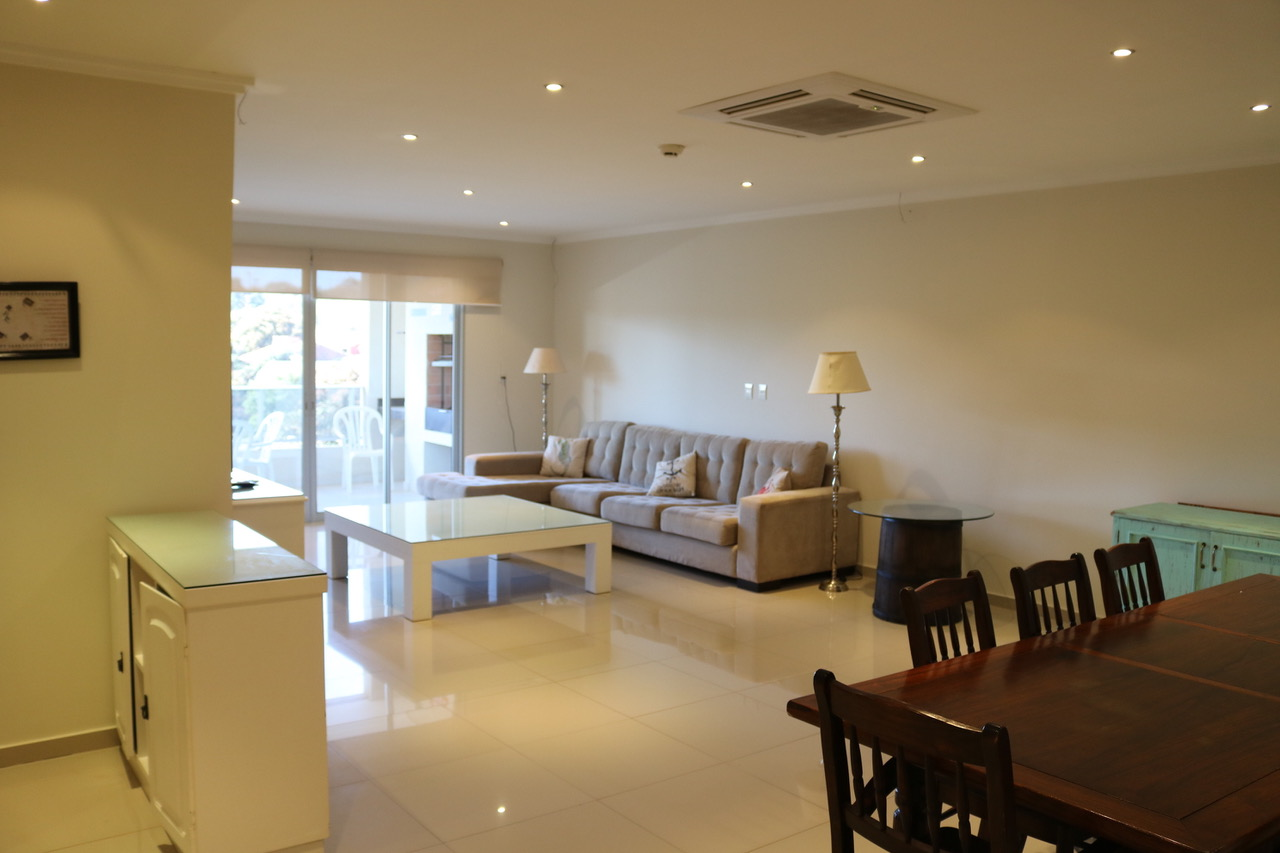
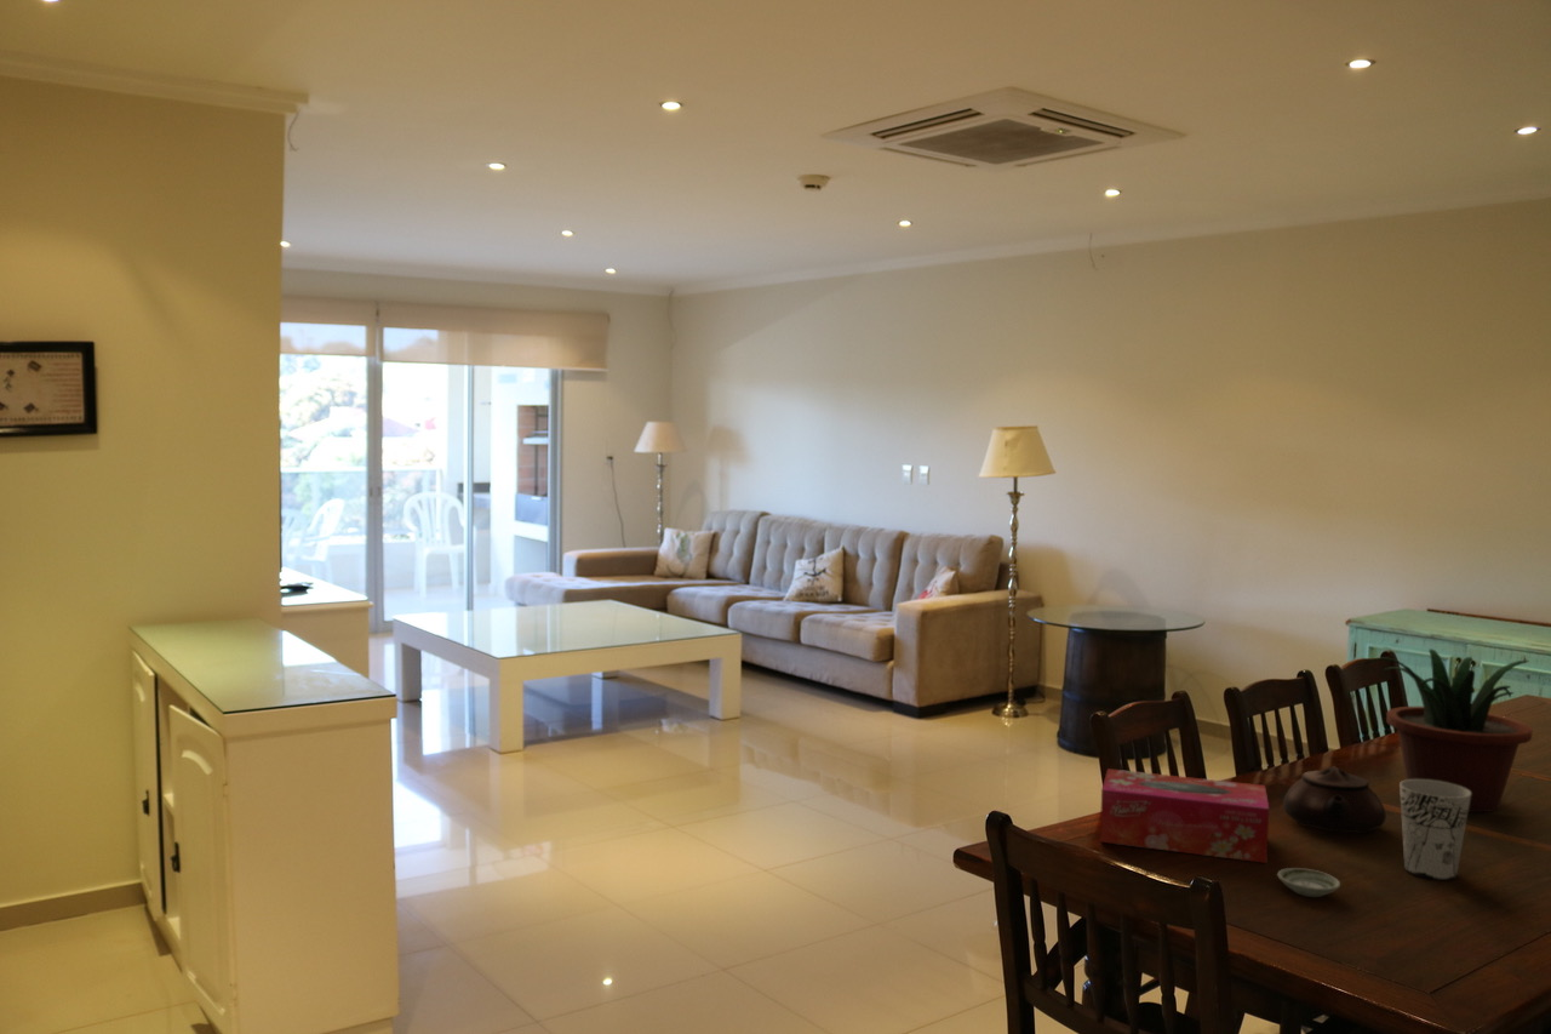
+ saucer (1307, 884)
+ tissue box (1183, 813)
+ teapot (1335, 795)
+ cup (1432, 829)
+ potted plant (1442, 726)
